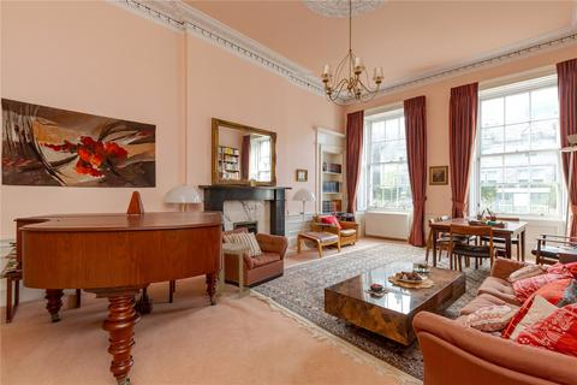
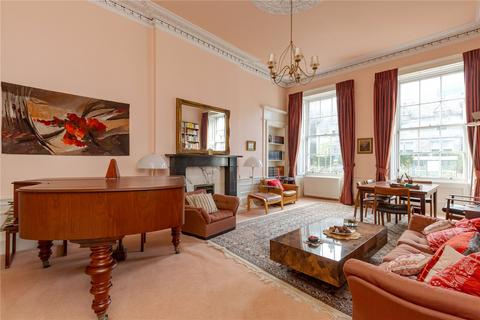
- side table (222, 268)
